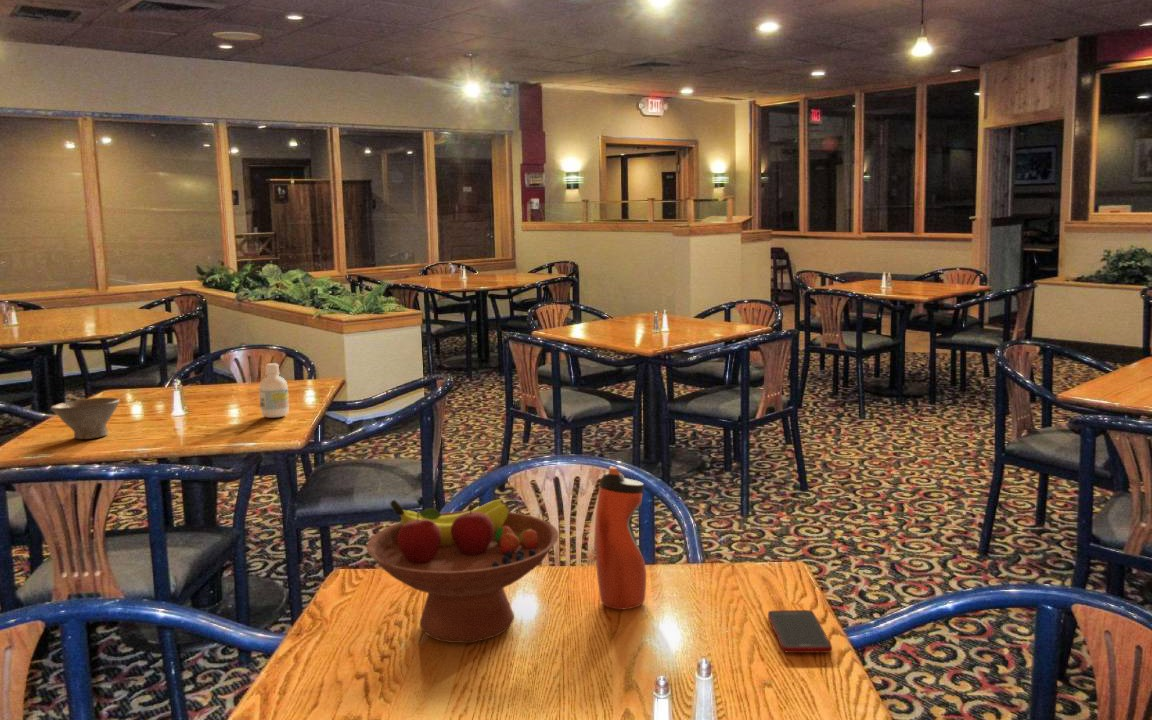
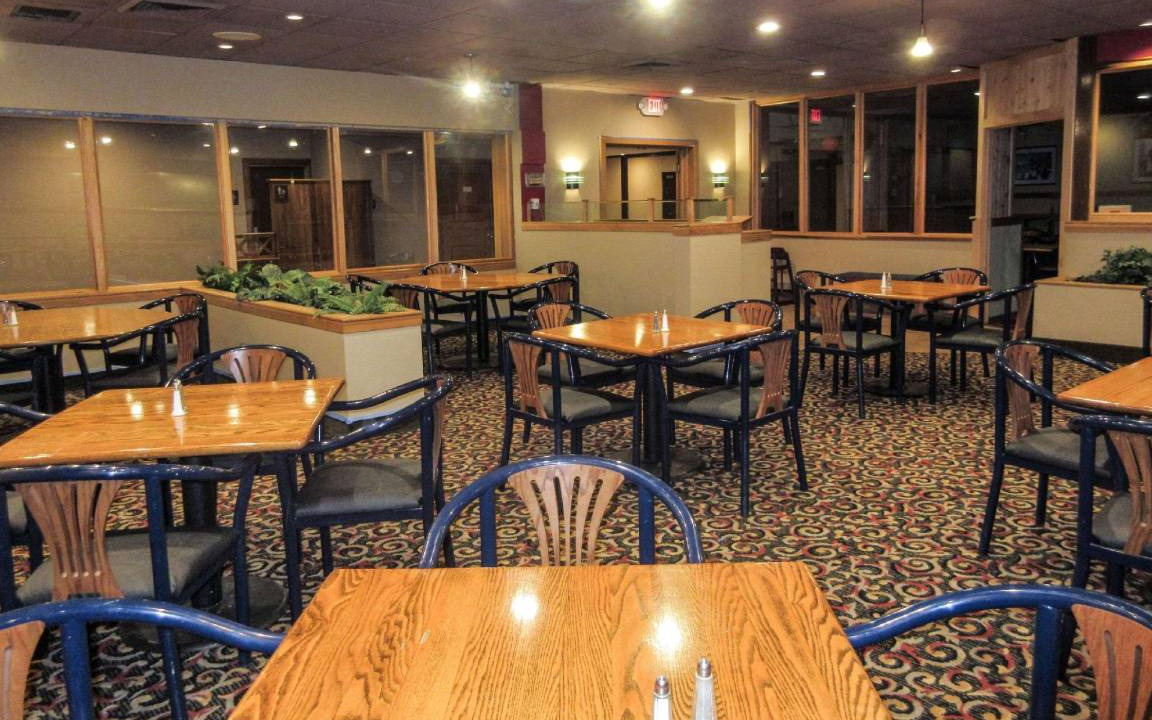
- bottle (273, 390)
- bowl (86, 418)
- water bottle (620, 535)
- cell phone (798, 630)
- fruit bowl (464, 565)
